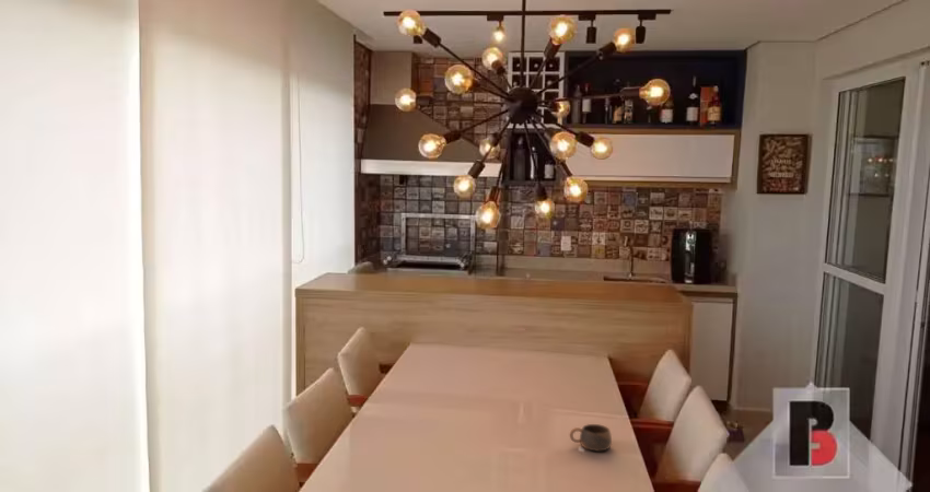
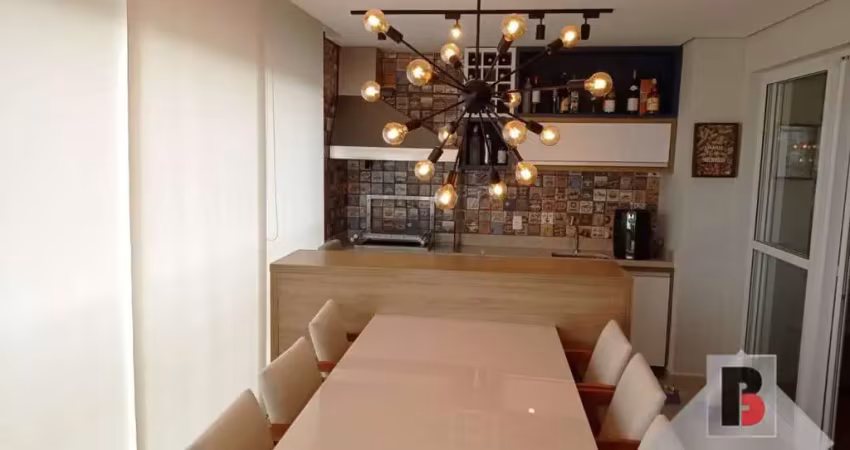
- cup (590, 436)
